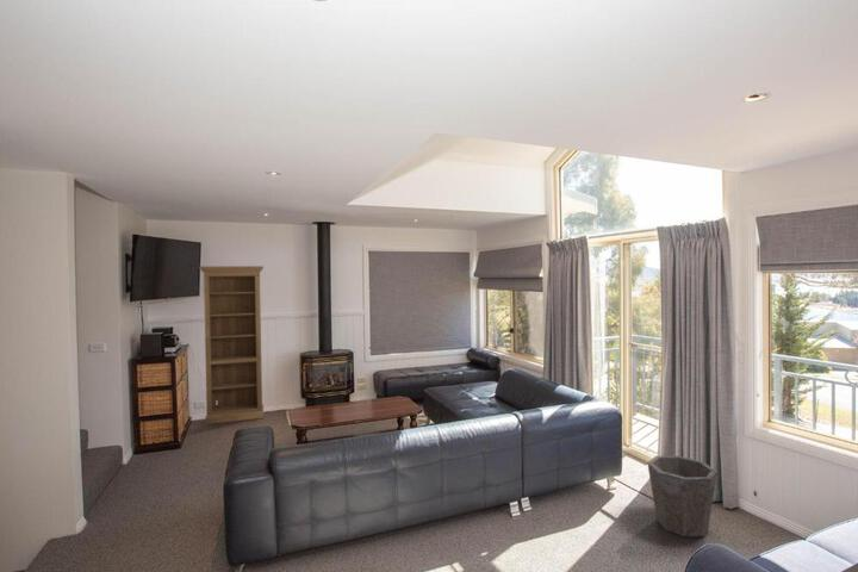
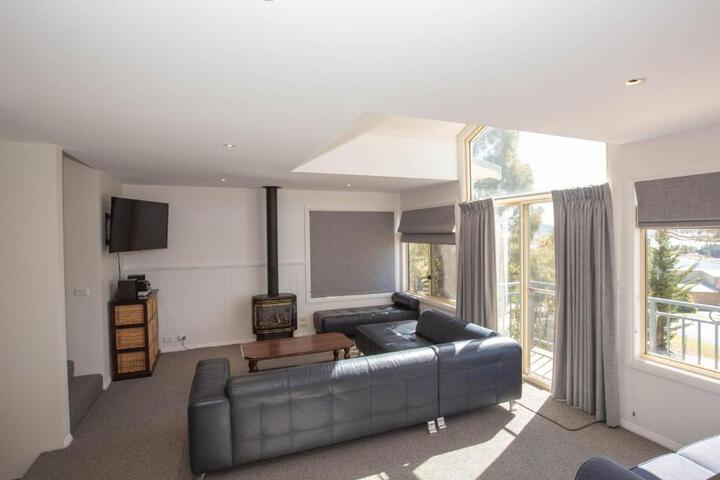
- waste bin (682, 496)
- bookshelf (234, 342)
